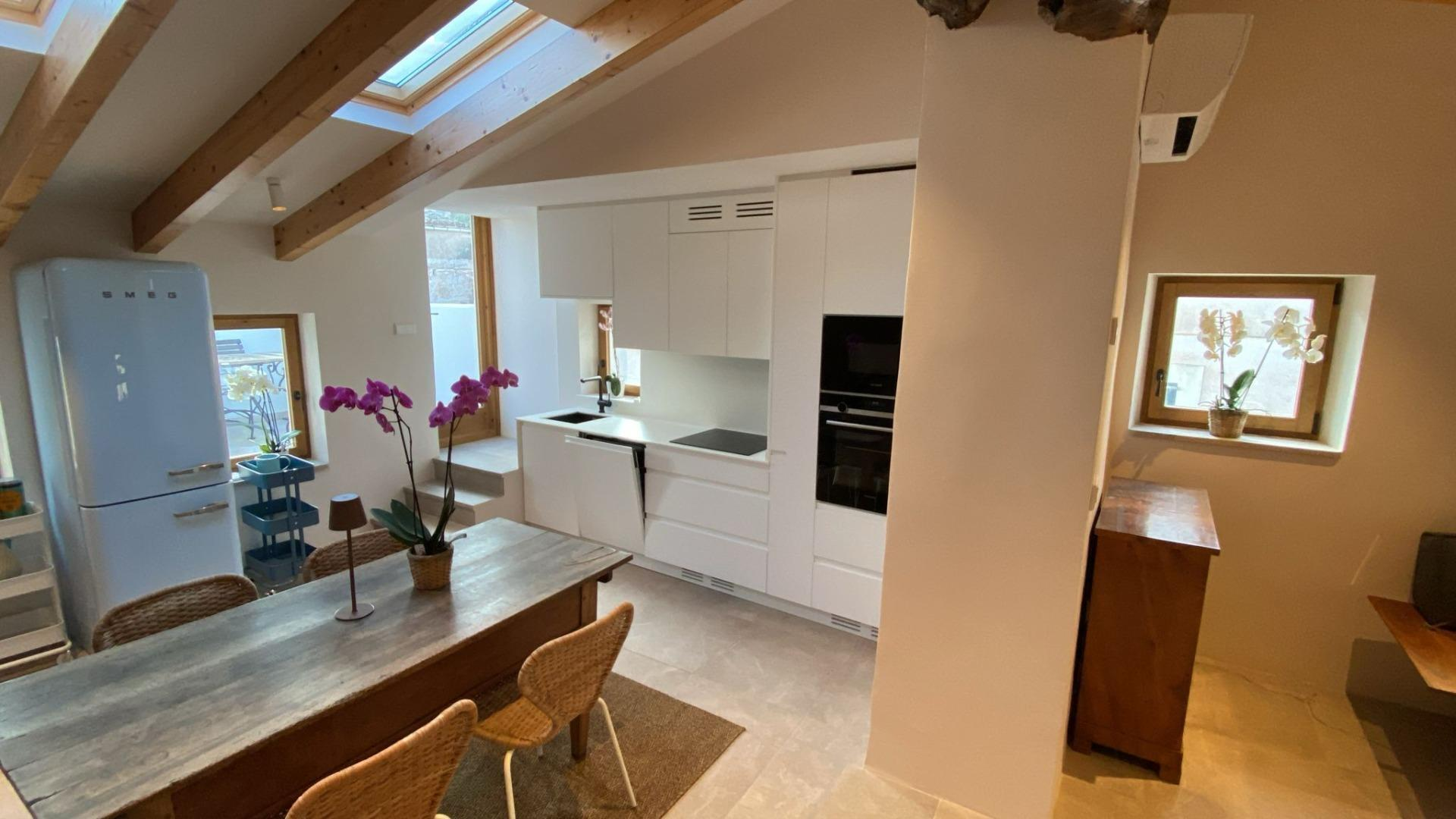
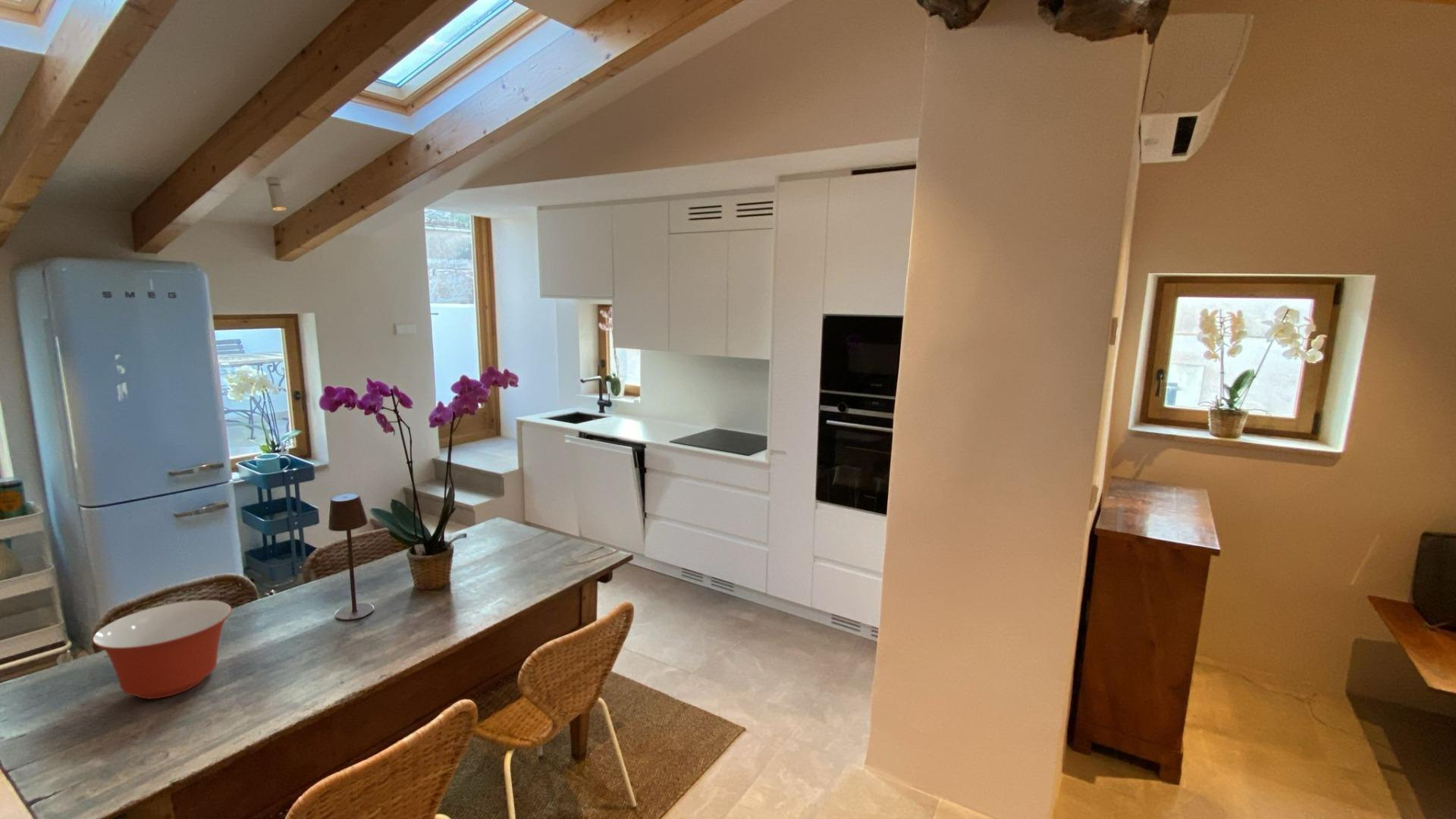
+ mixing bowl (168, 653)
